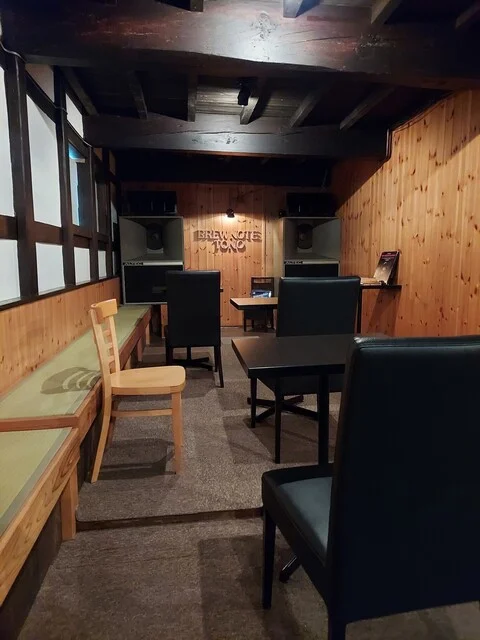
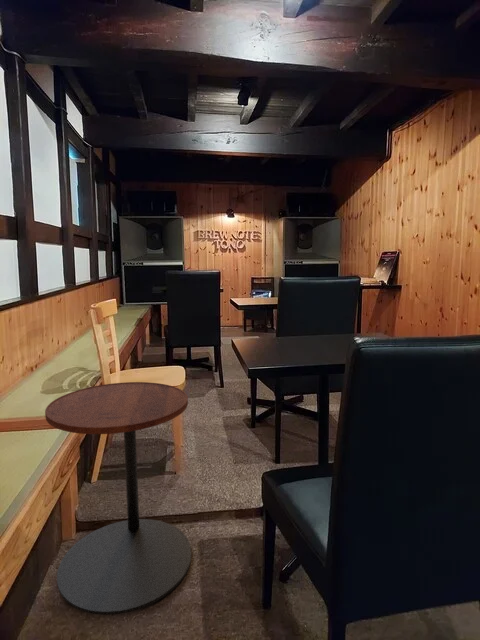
+ side table (126, 483)
